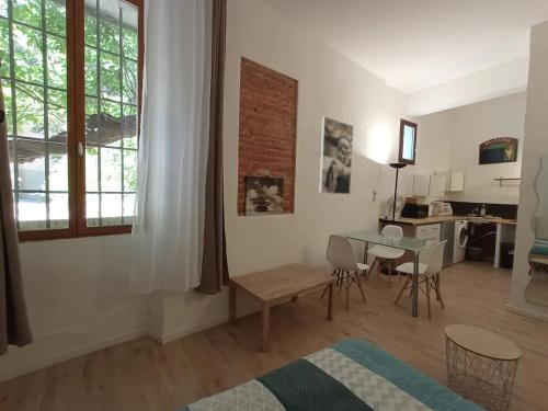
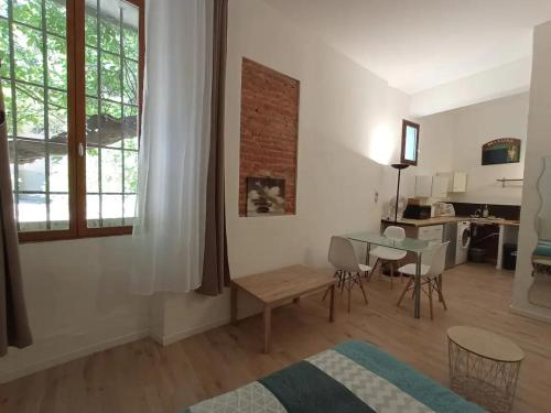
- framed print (336, 158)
